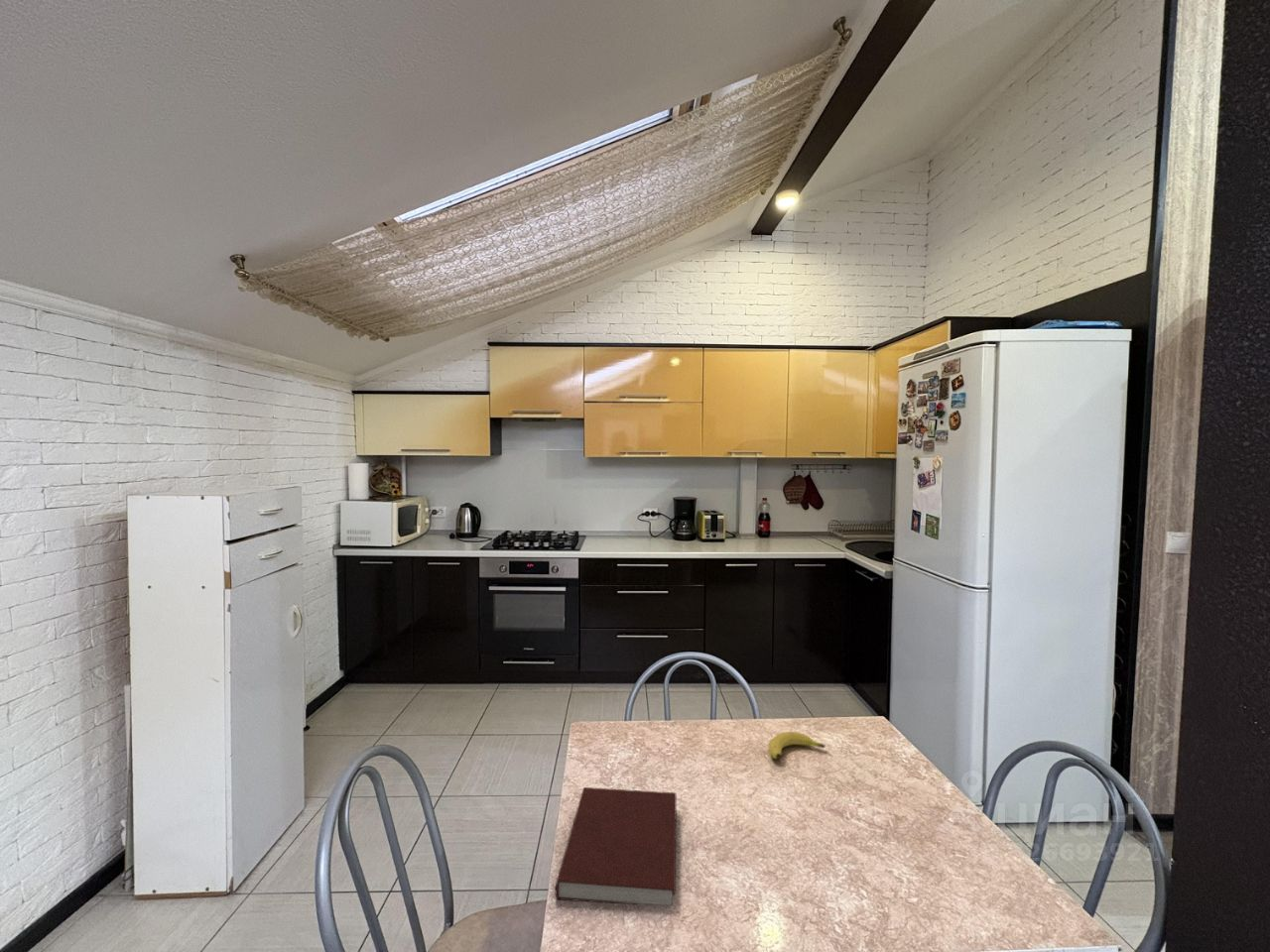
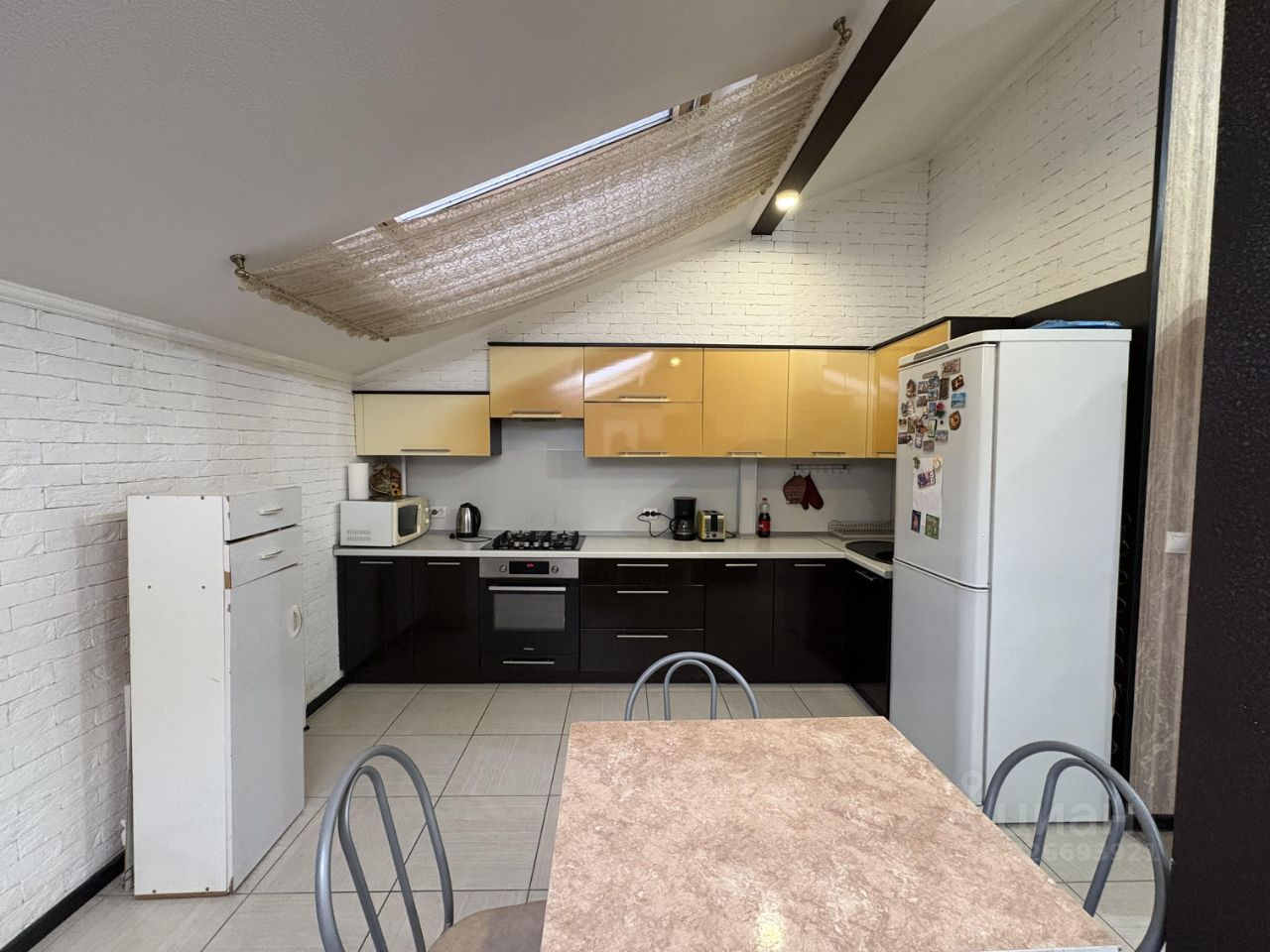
- notebook (622, 840)
- fruit (796, 744)
